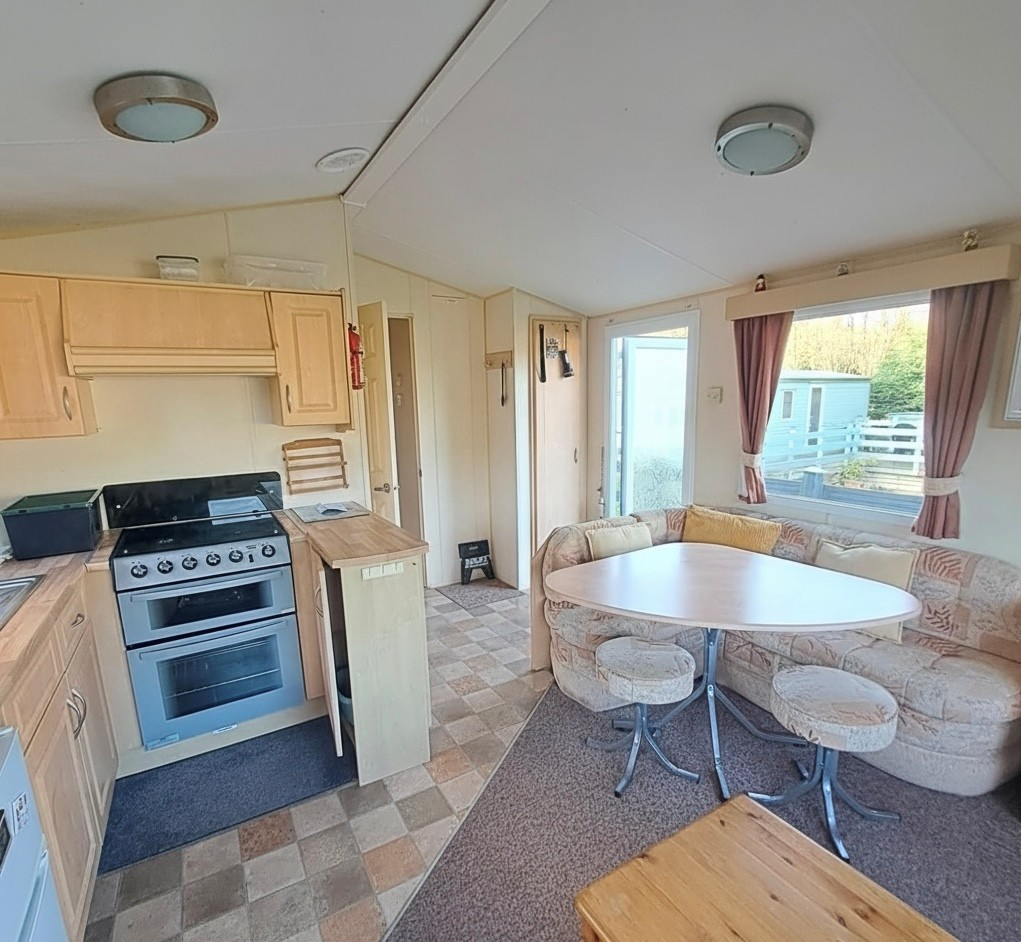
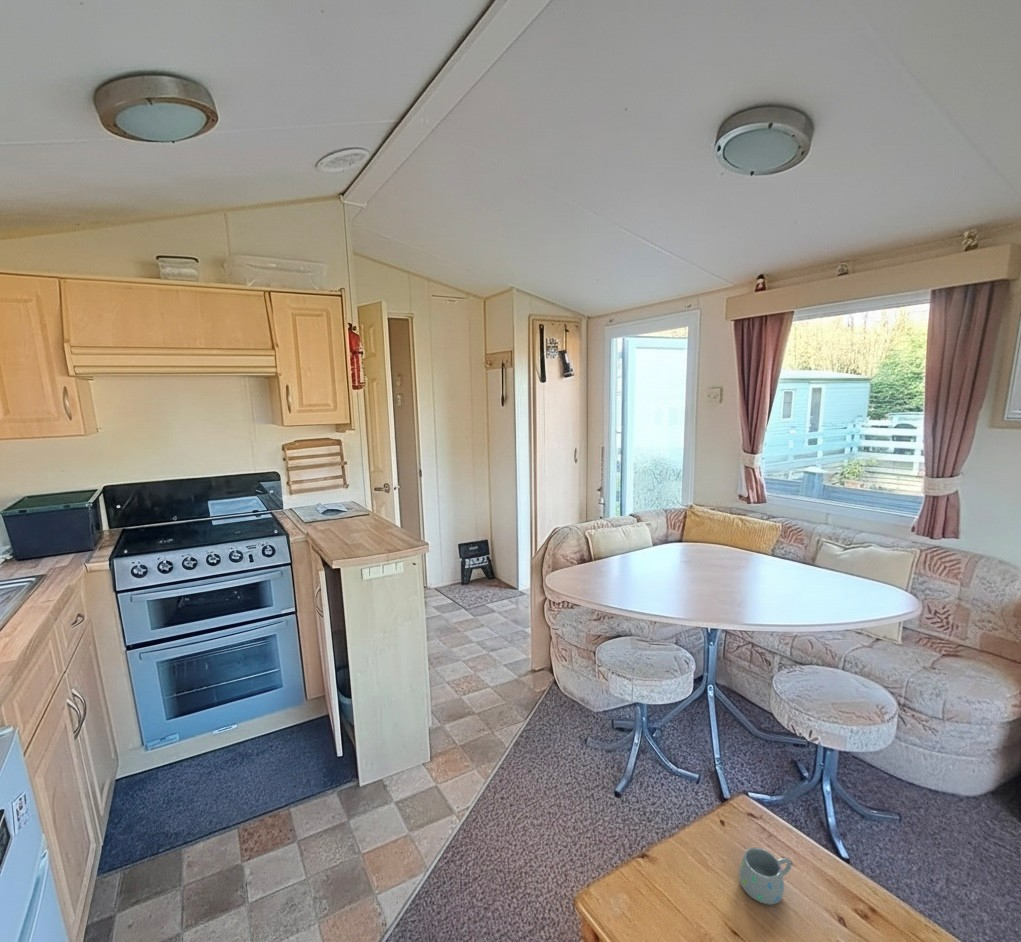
+ mug (767, 873)
